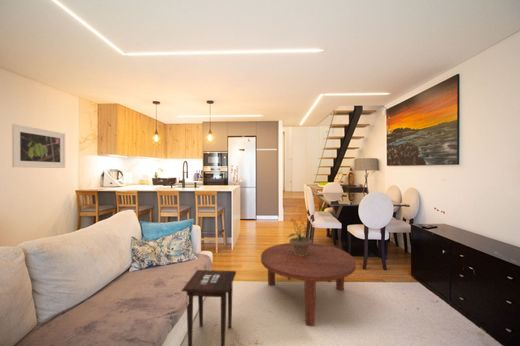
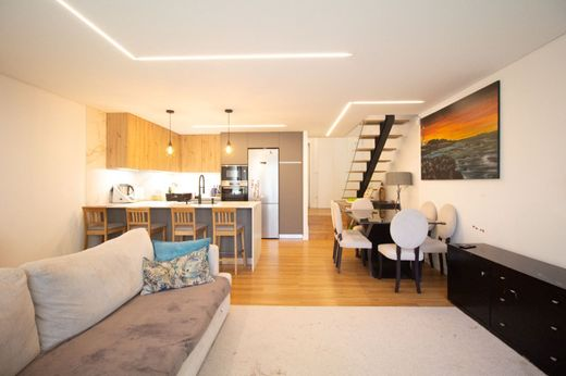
- coffee table (306, 276)
- potted plant (300, 236)
- side table (202, 307)
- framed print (41, 148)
